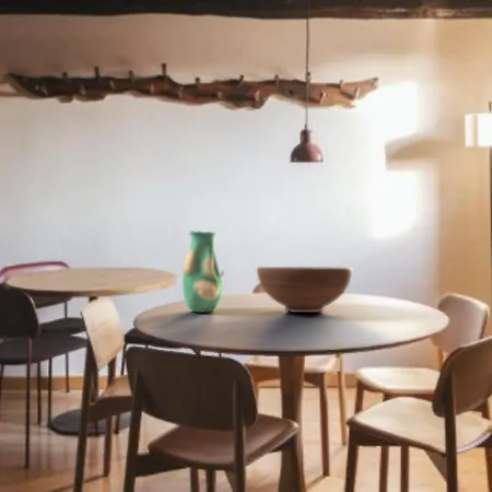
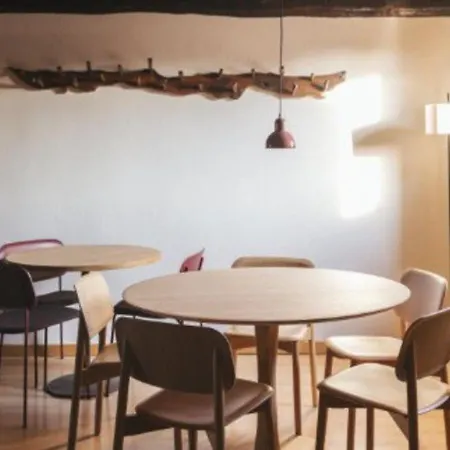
- vase (202, 271)
- fruit bowl (304, 290)
